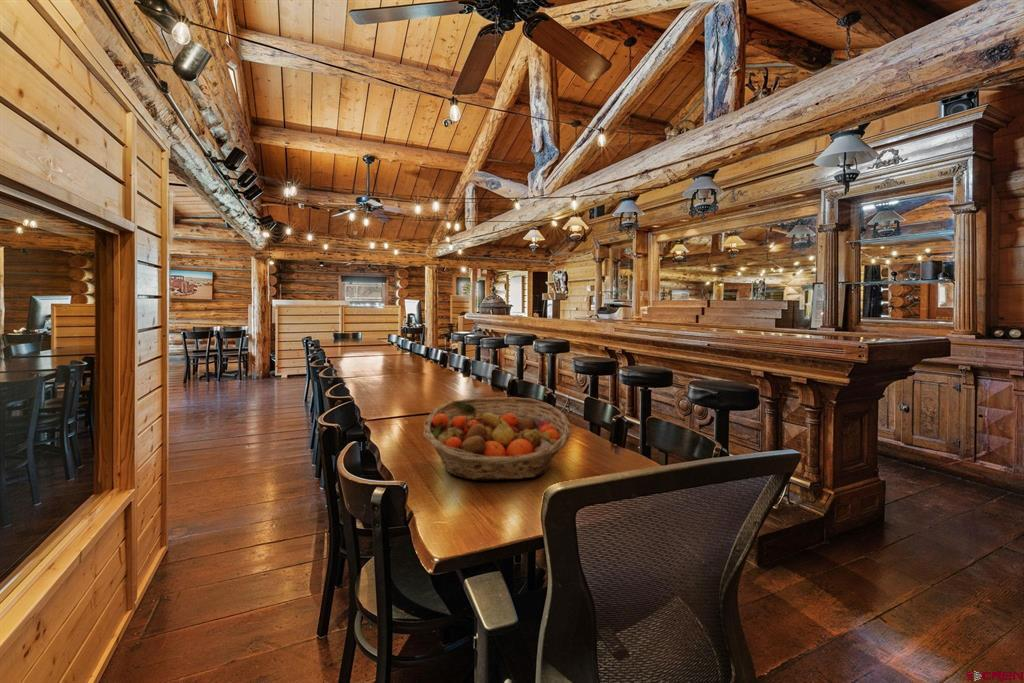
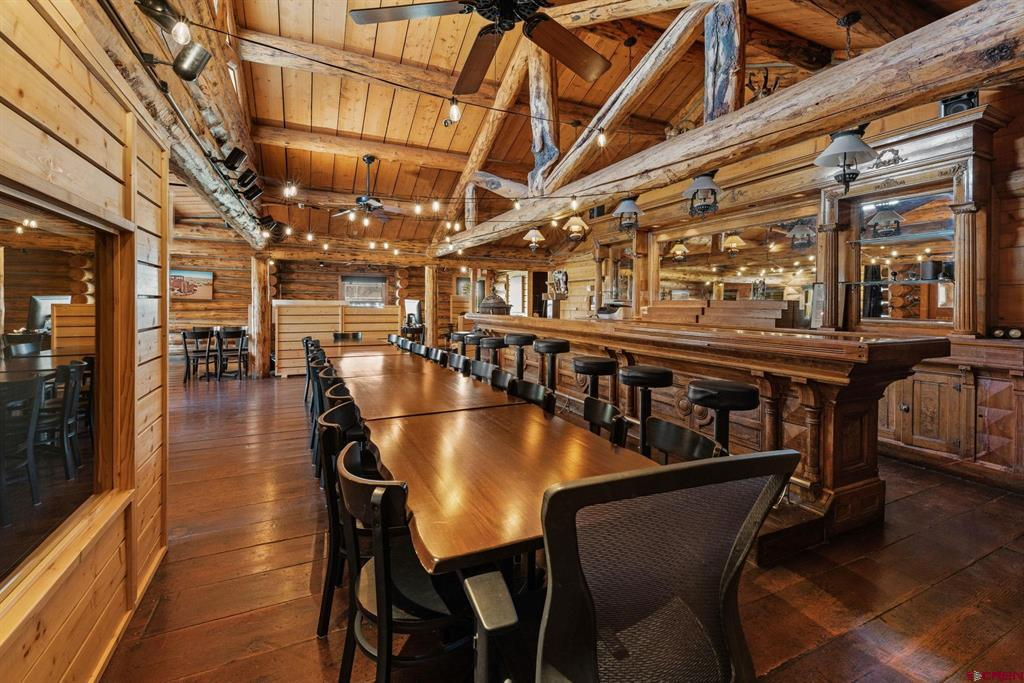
- fruit basket (497, 435)
